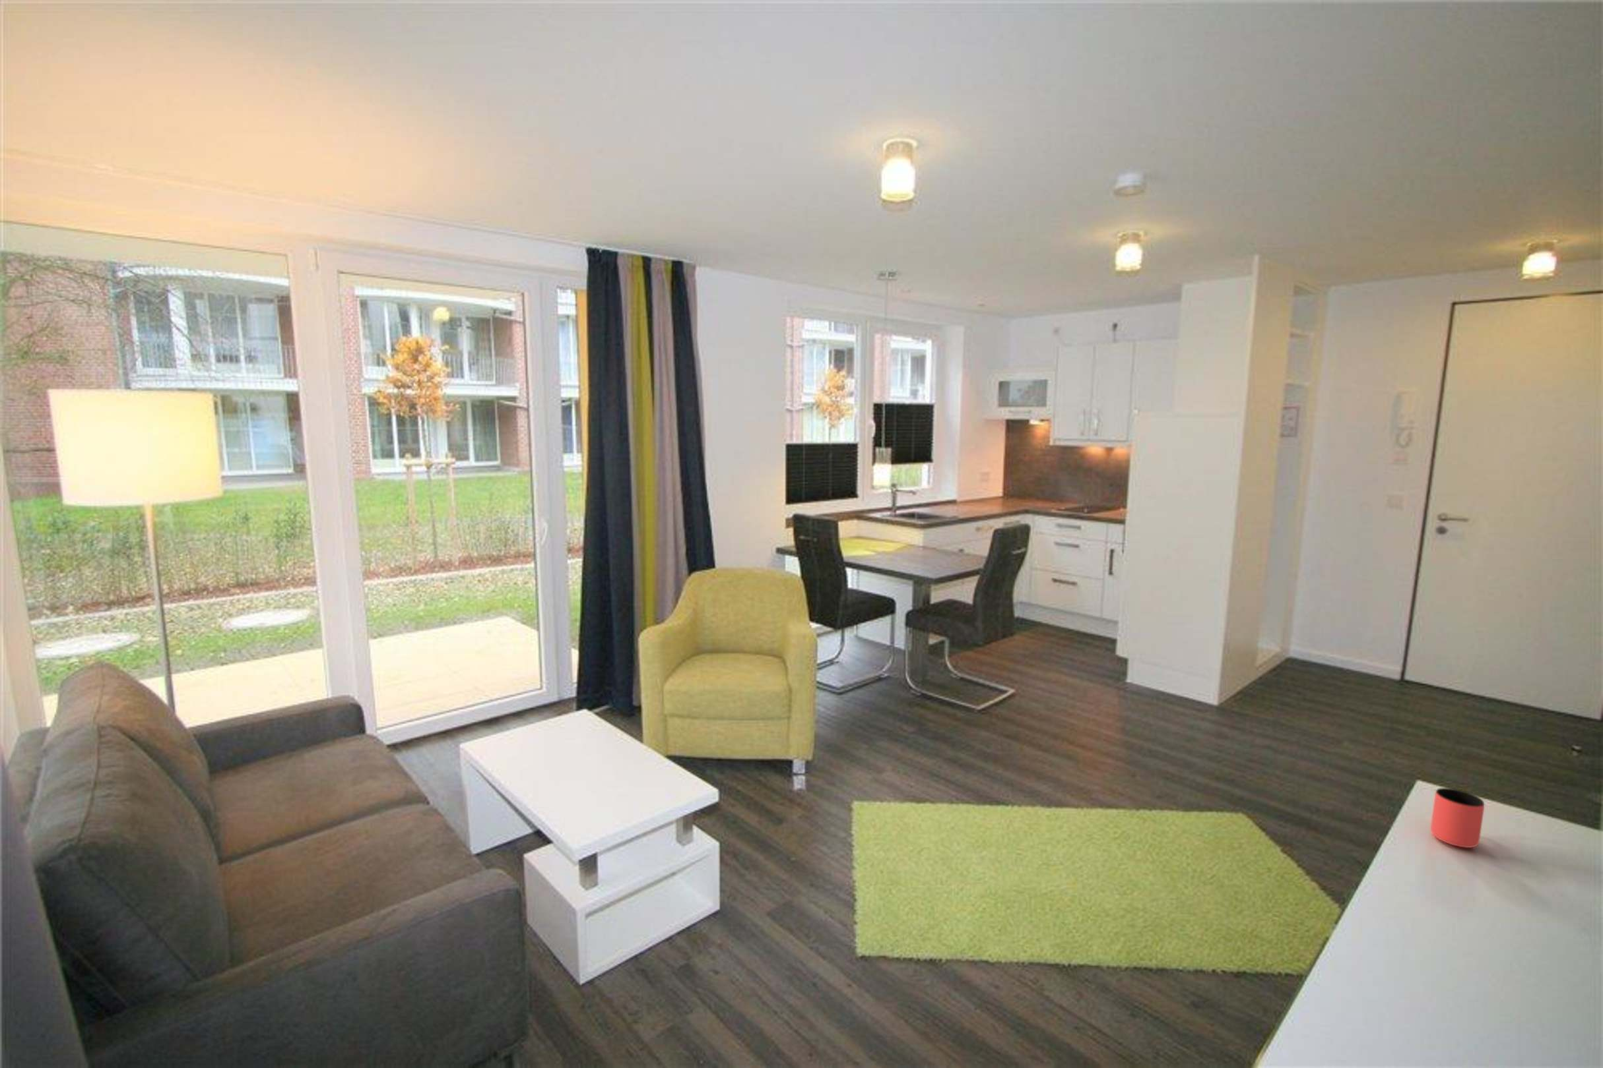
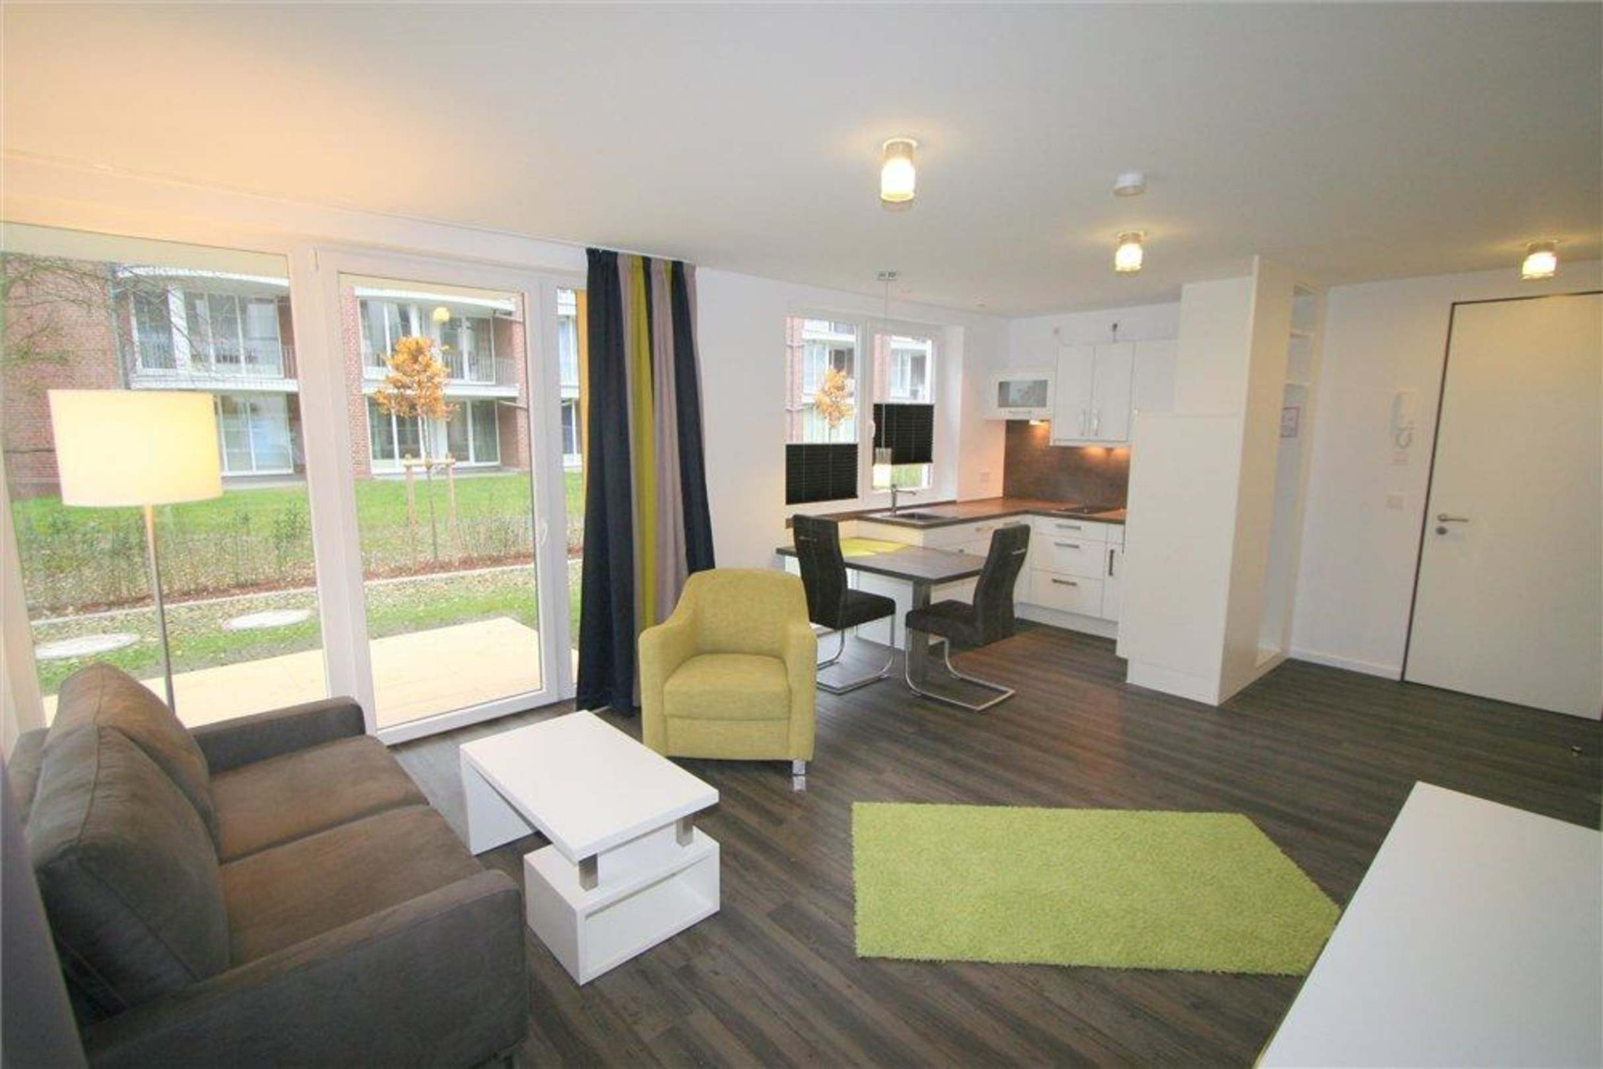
- cup (1457, 815)
